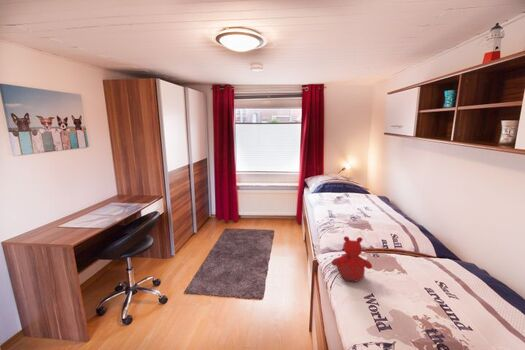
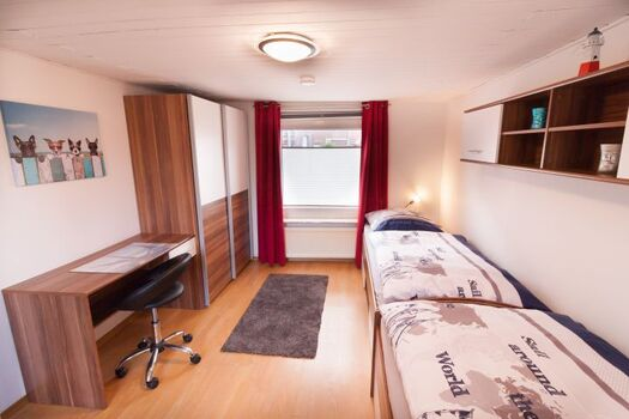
- stuffed bear (350, 255)
